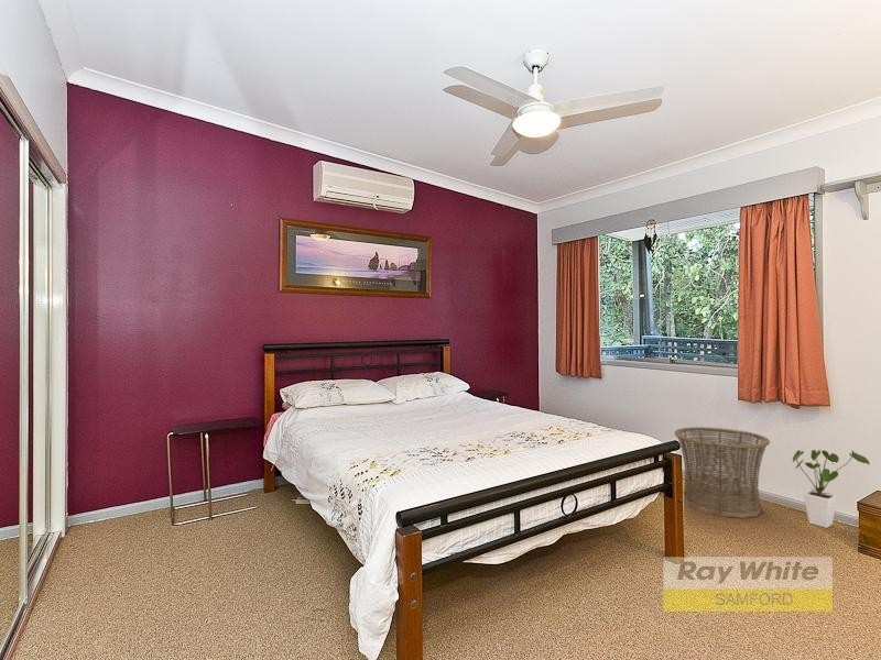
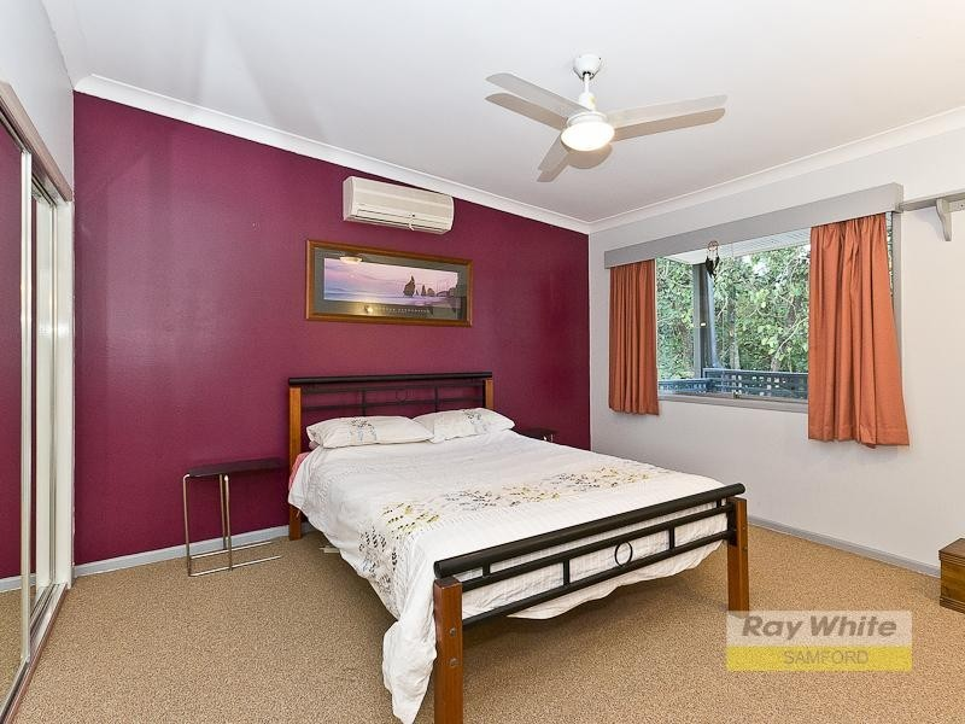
- house plant (826, 485)
- basket (720, 469)
